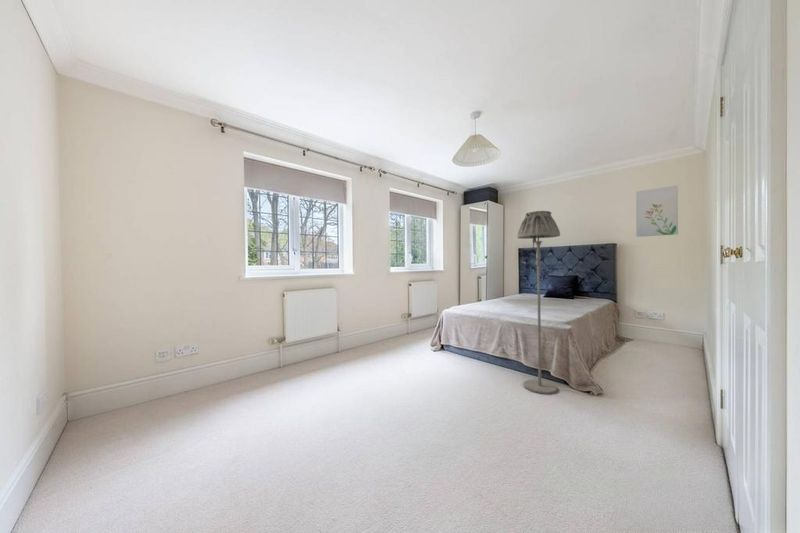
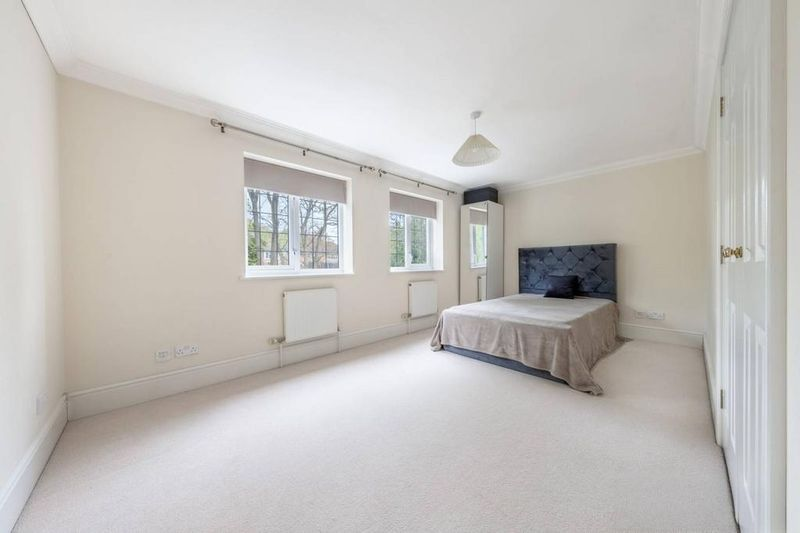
- floor lamp (538, 300)
- wall art (656, 212)
